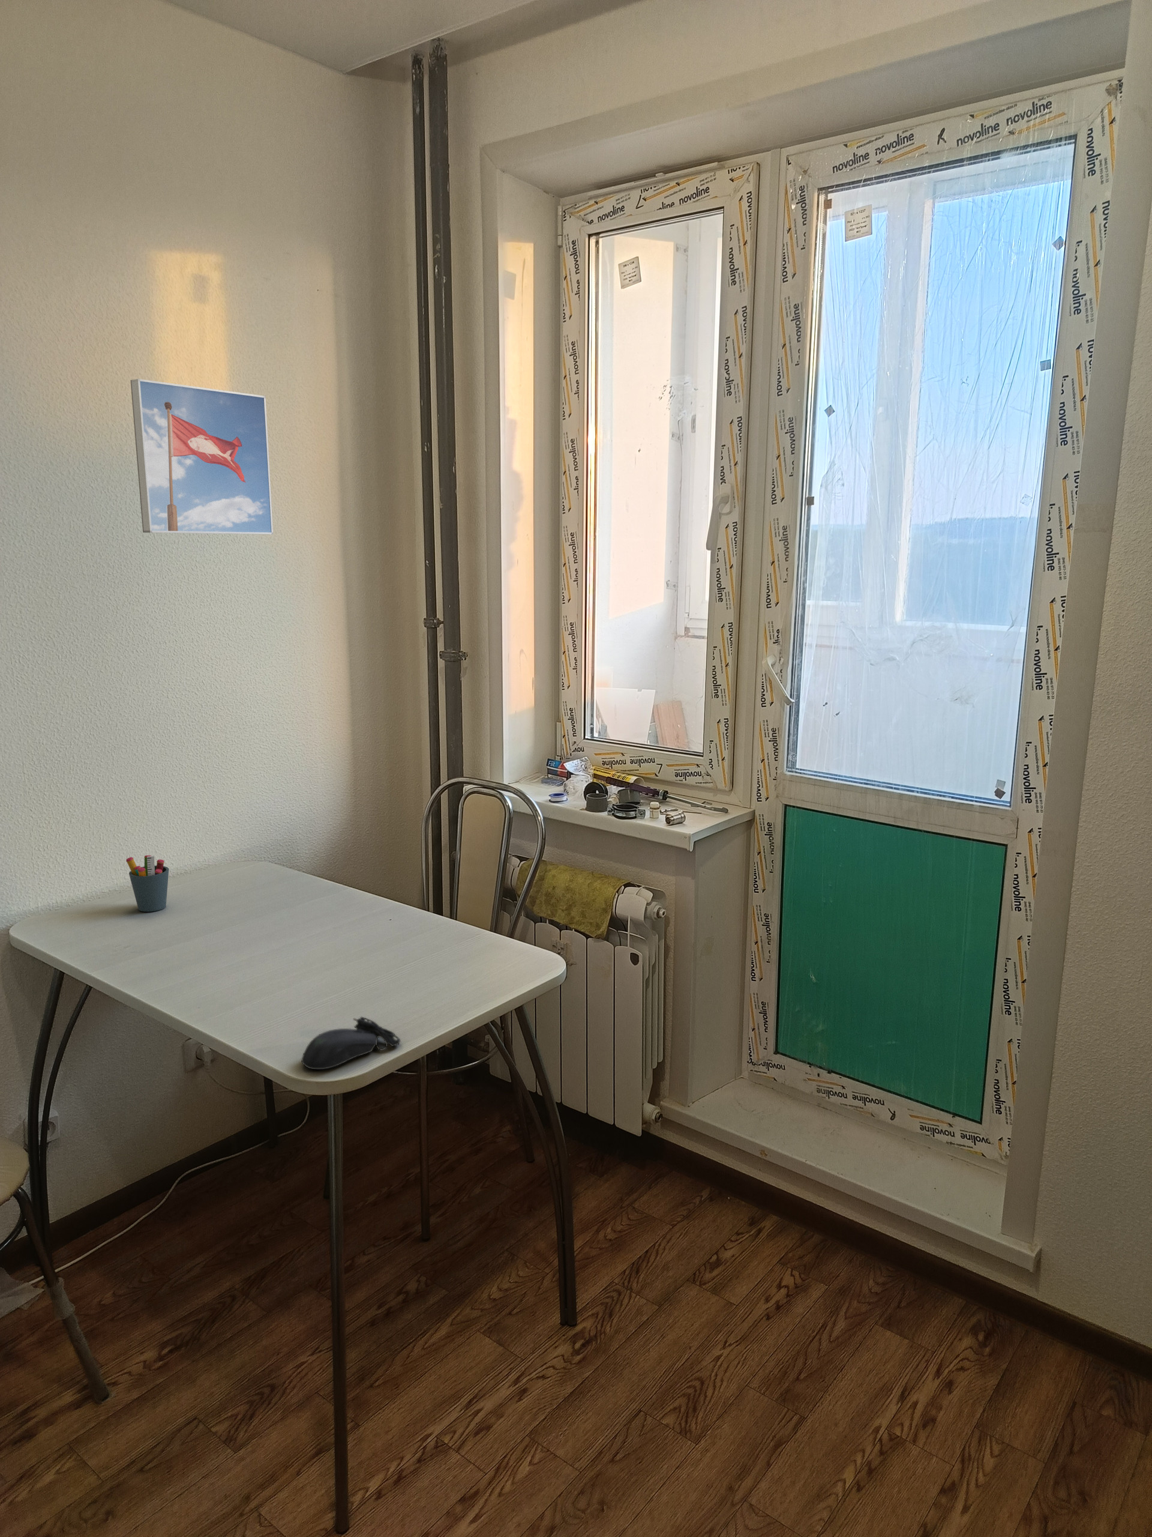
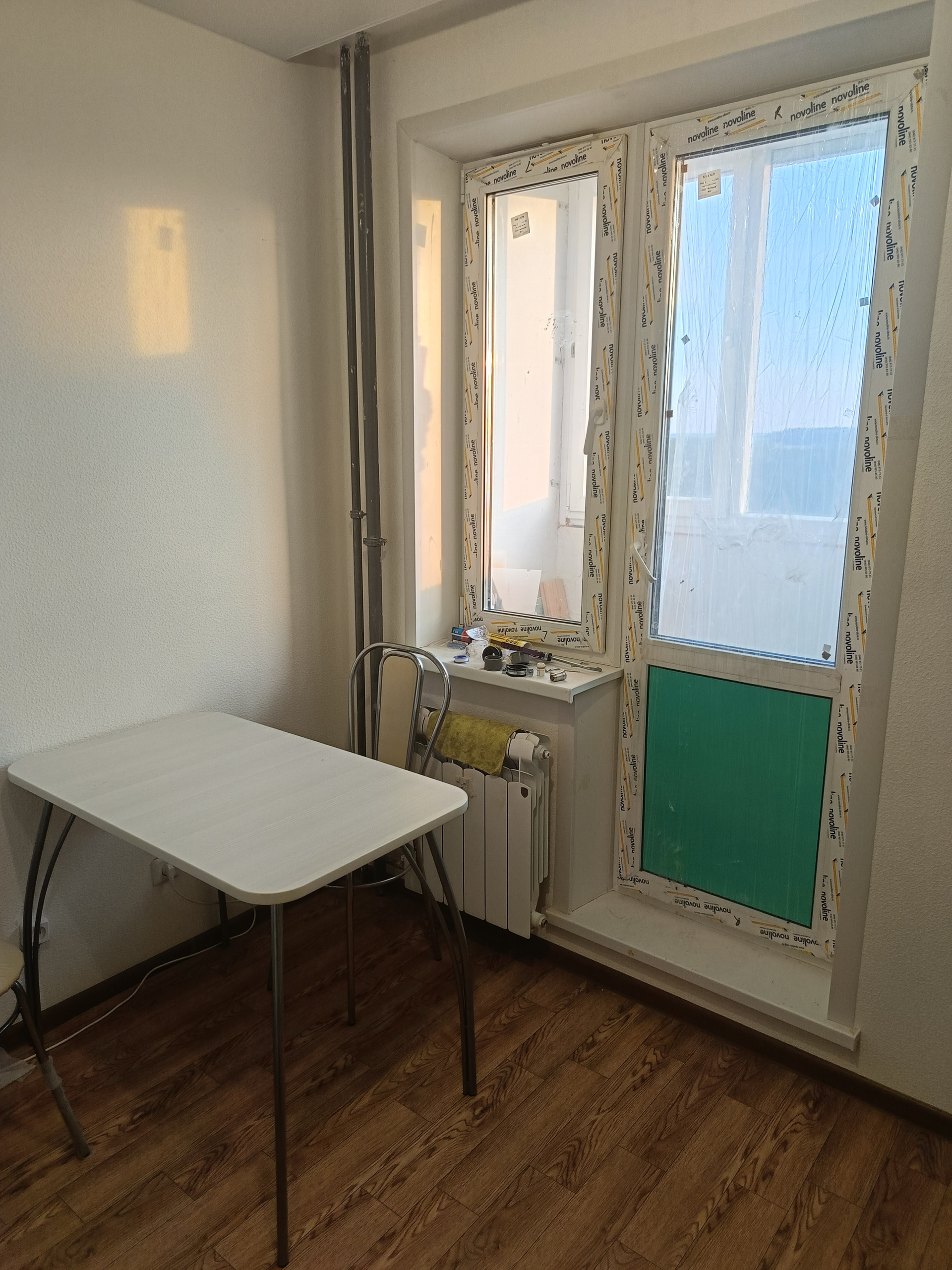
- computer mouse (345, 1040)
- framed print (206, 461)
- pen holder (149, 879)
